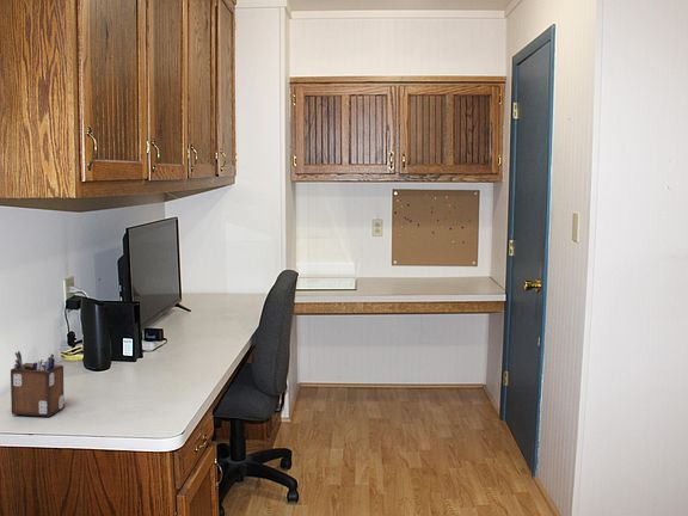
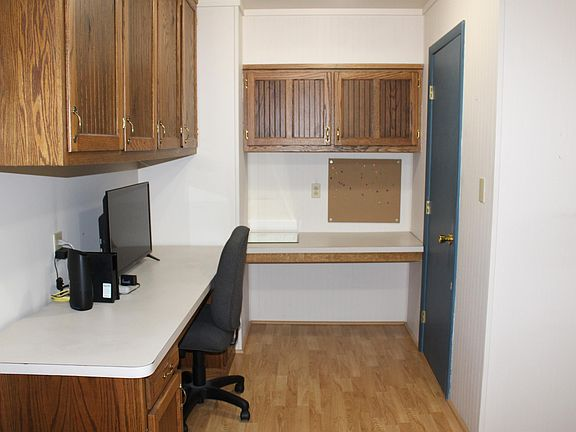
- desk organizer (37, 380)
